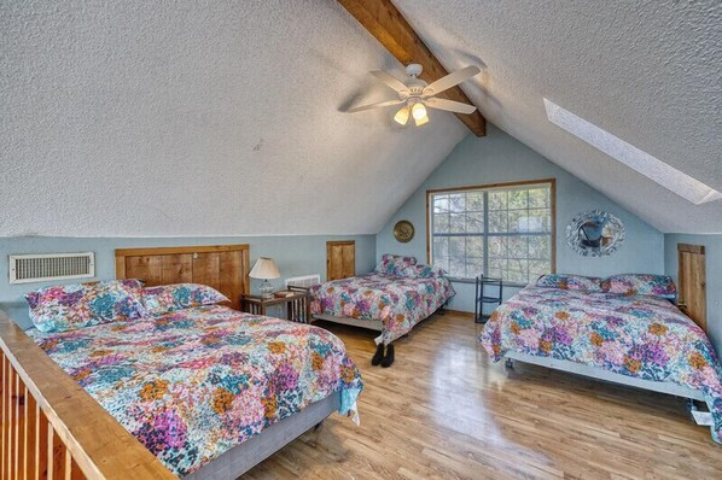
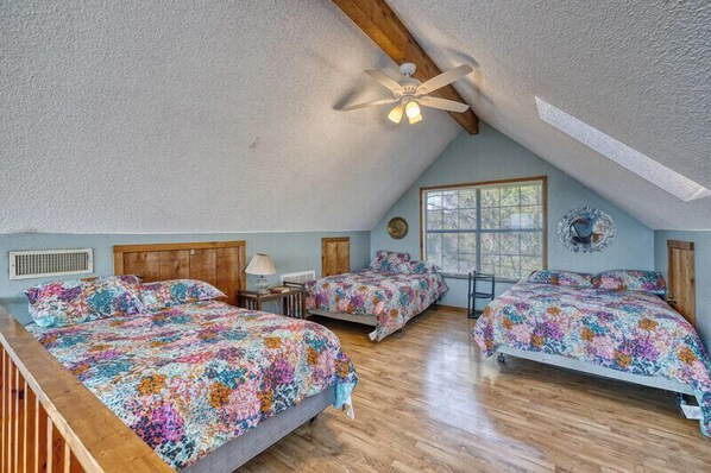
- boots (383, 352)
